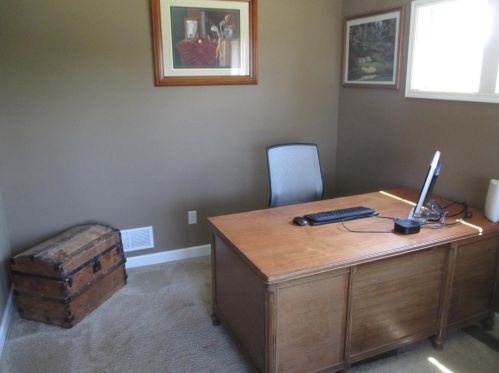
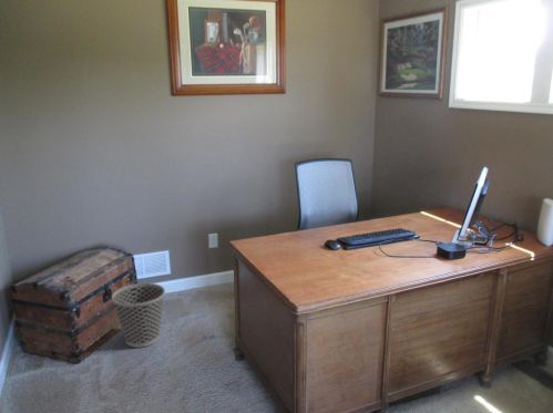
+ wastebasket (140, 316)
